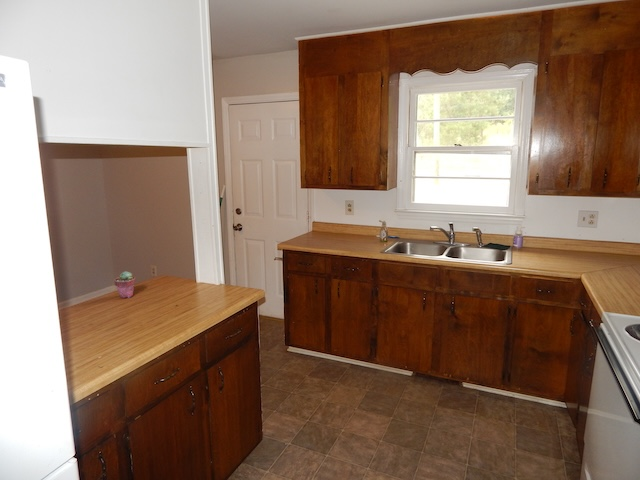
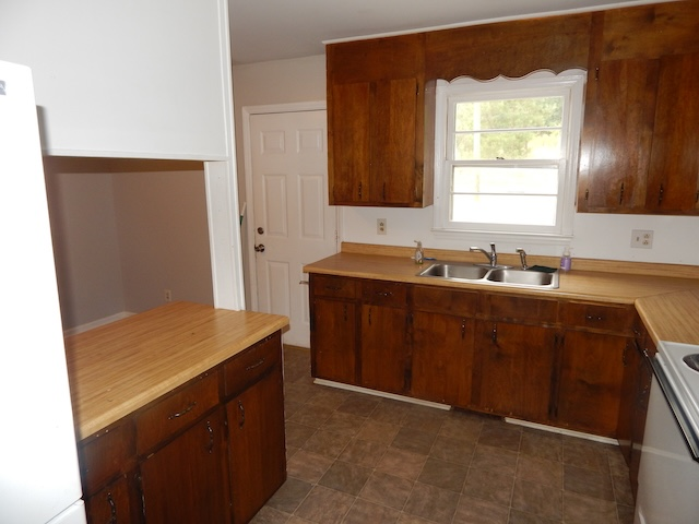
- potted succulent (125, 283)
